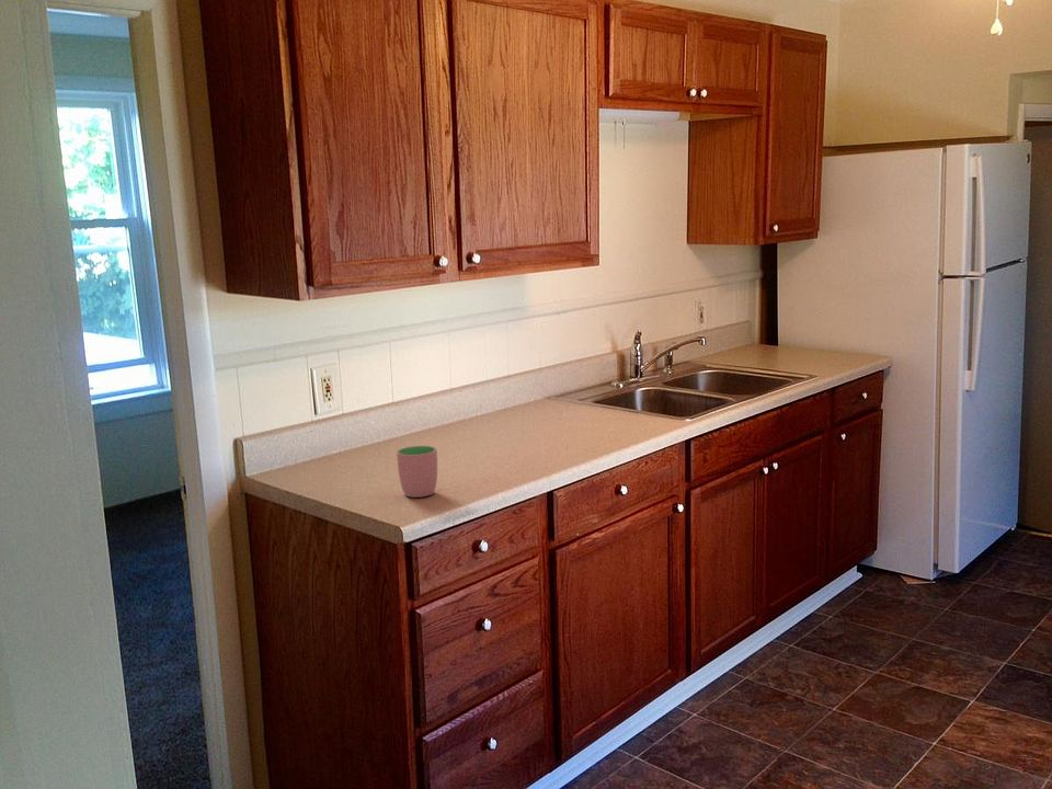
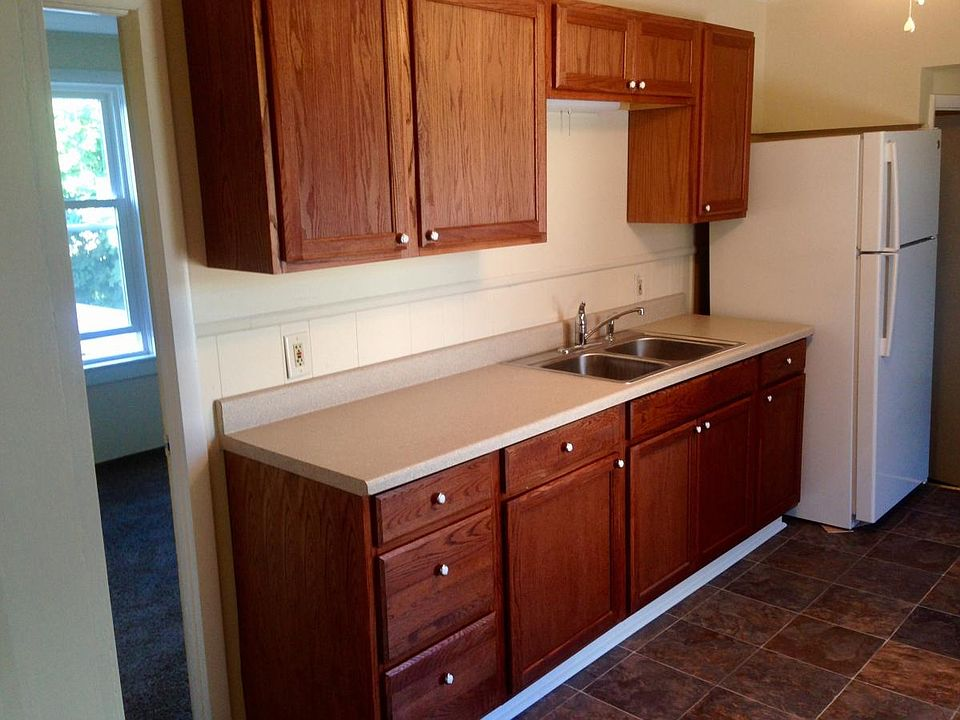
- cup (414, 470)
